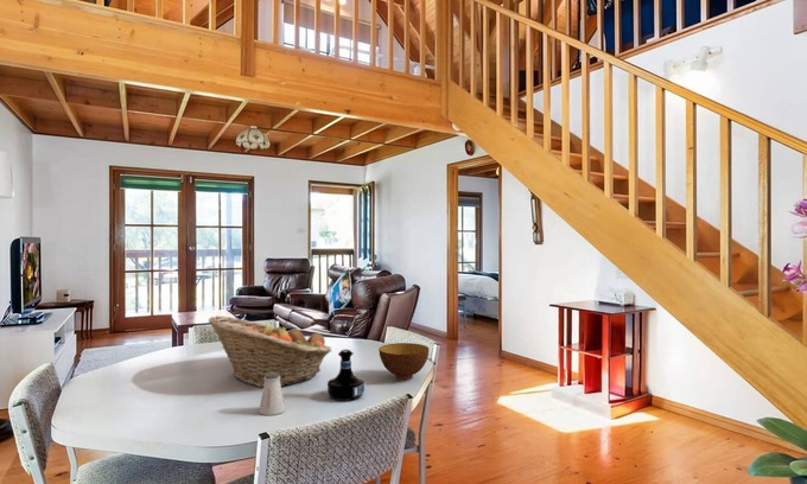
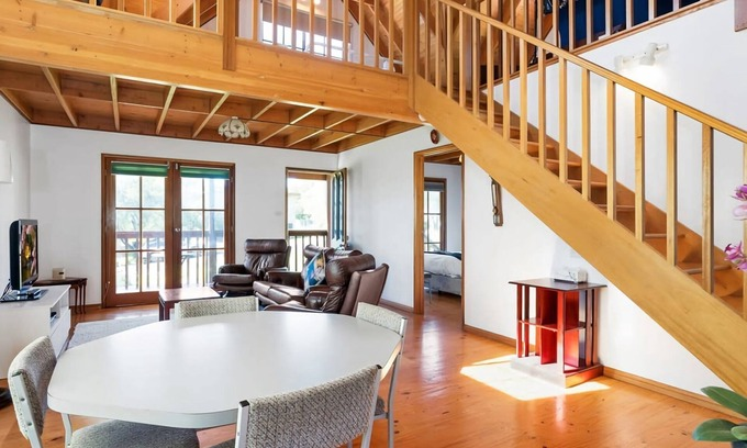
- tequila bottle (345, 372)
- saltshaker (272, 391)
- bowl (404, 362)
- fruit basket (269, 344)
